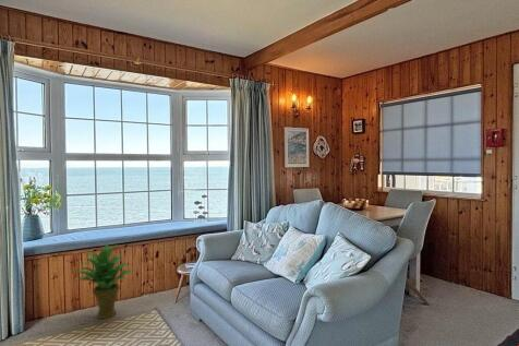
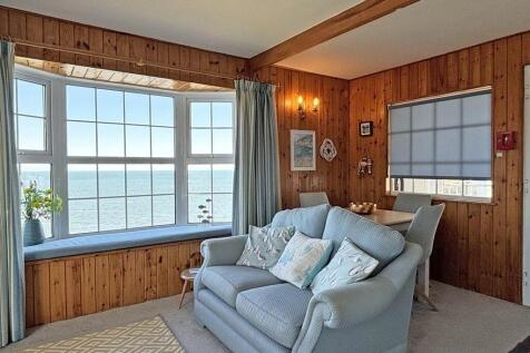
- potted plant (106, 279)
